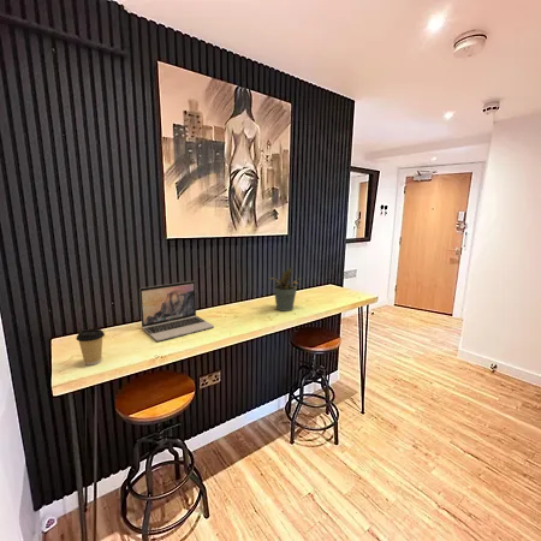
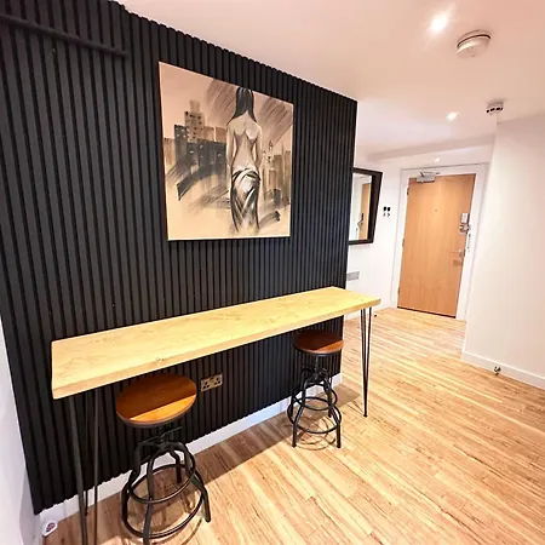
- potted plant (284, 289)
- laptop (177, 308)
- coffee cup (91, 346)
